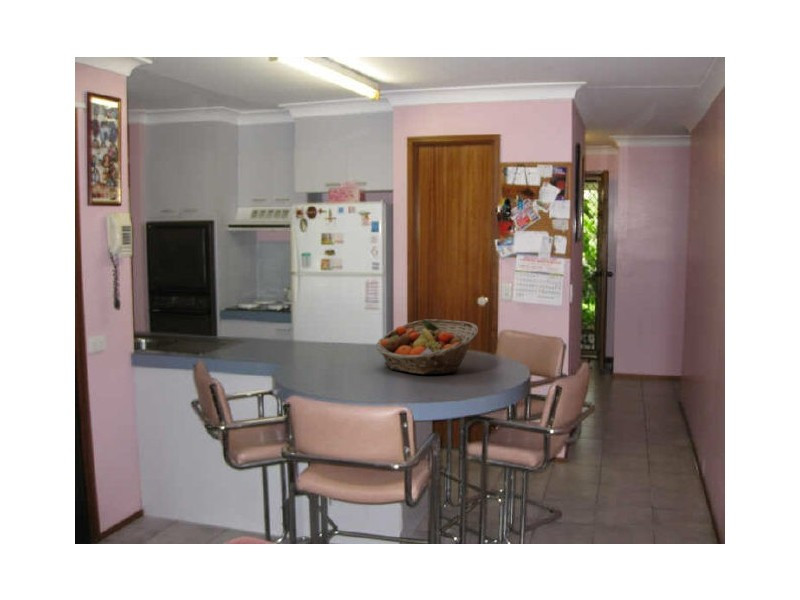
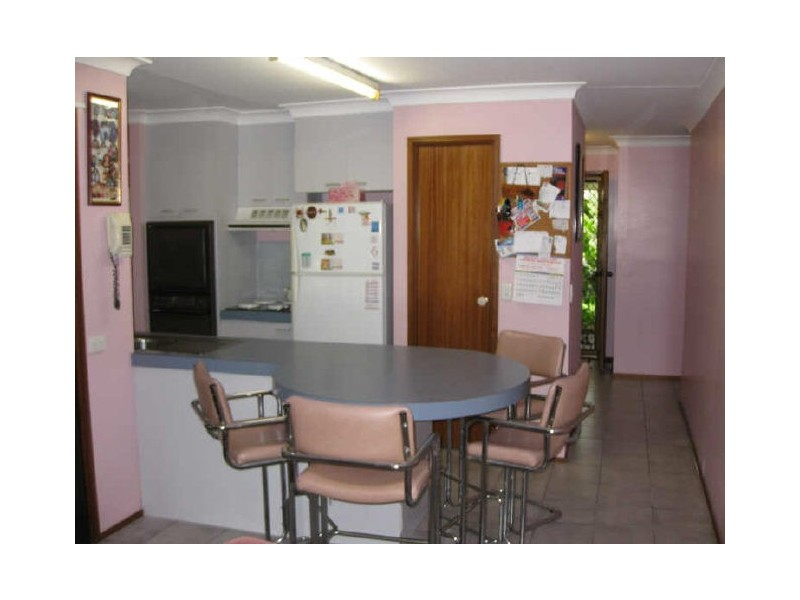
- fruit basket (426, 345)
